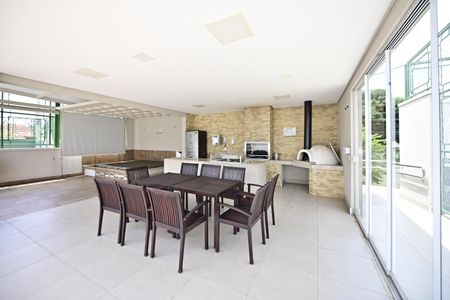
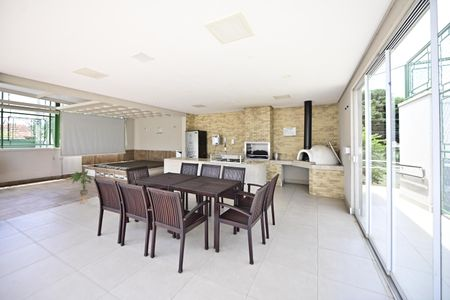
+ house plant (82, 185)
